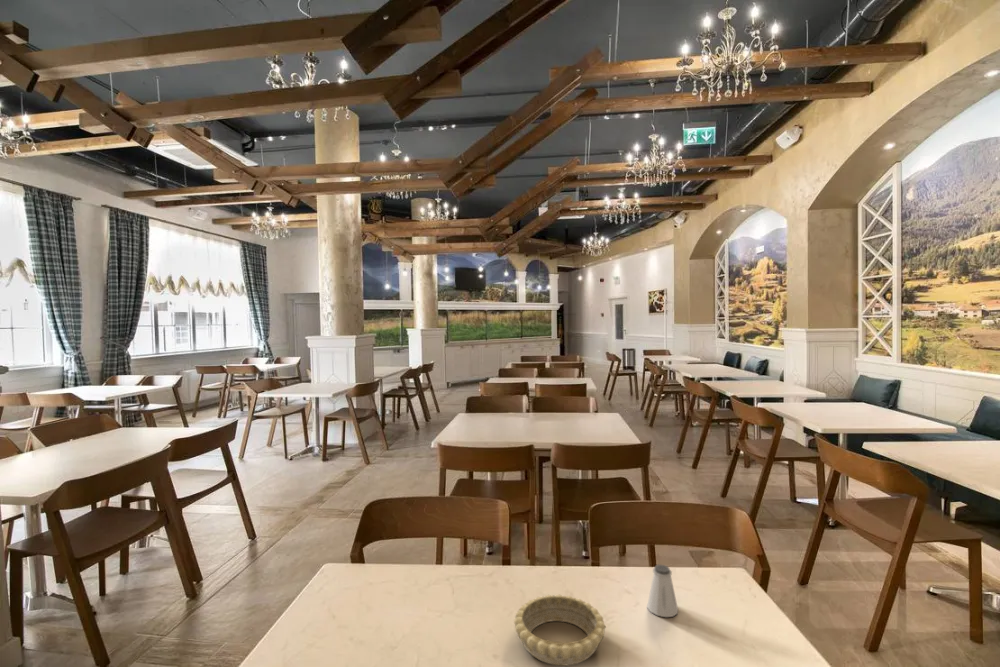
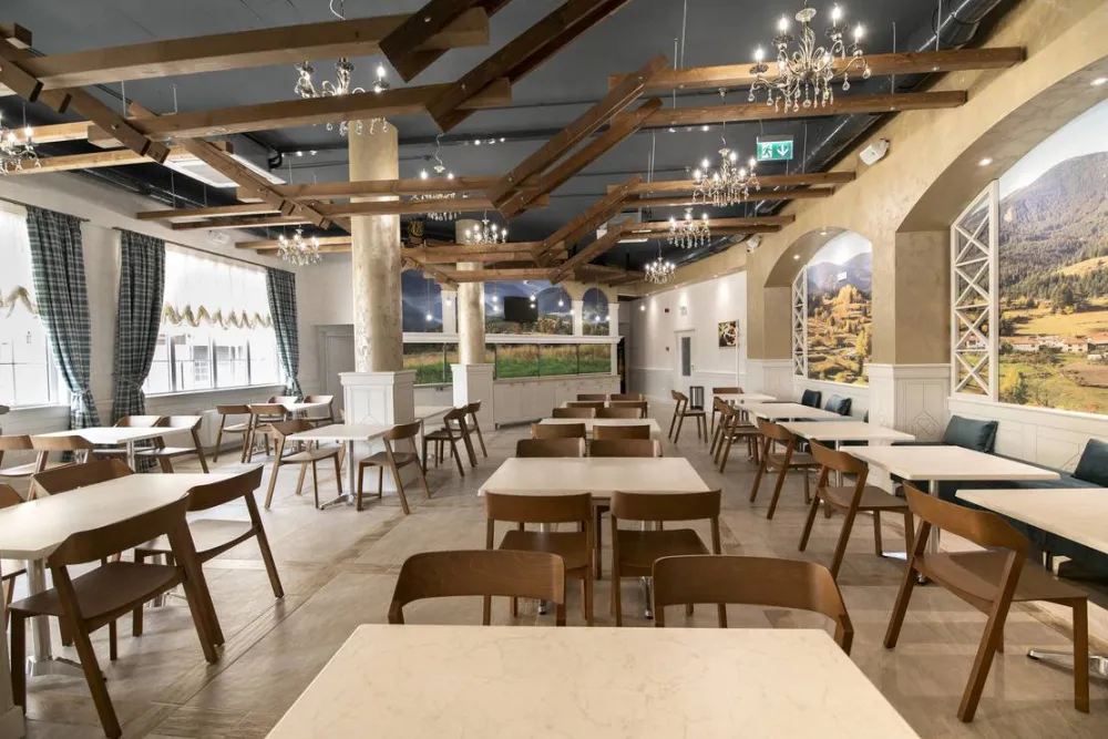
- decorative bowl (559, 620)
- saltshaker (662, 588)
